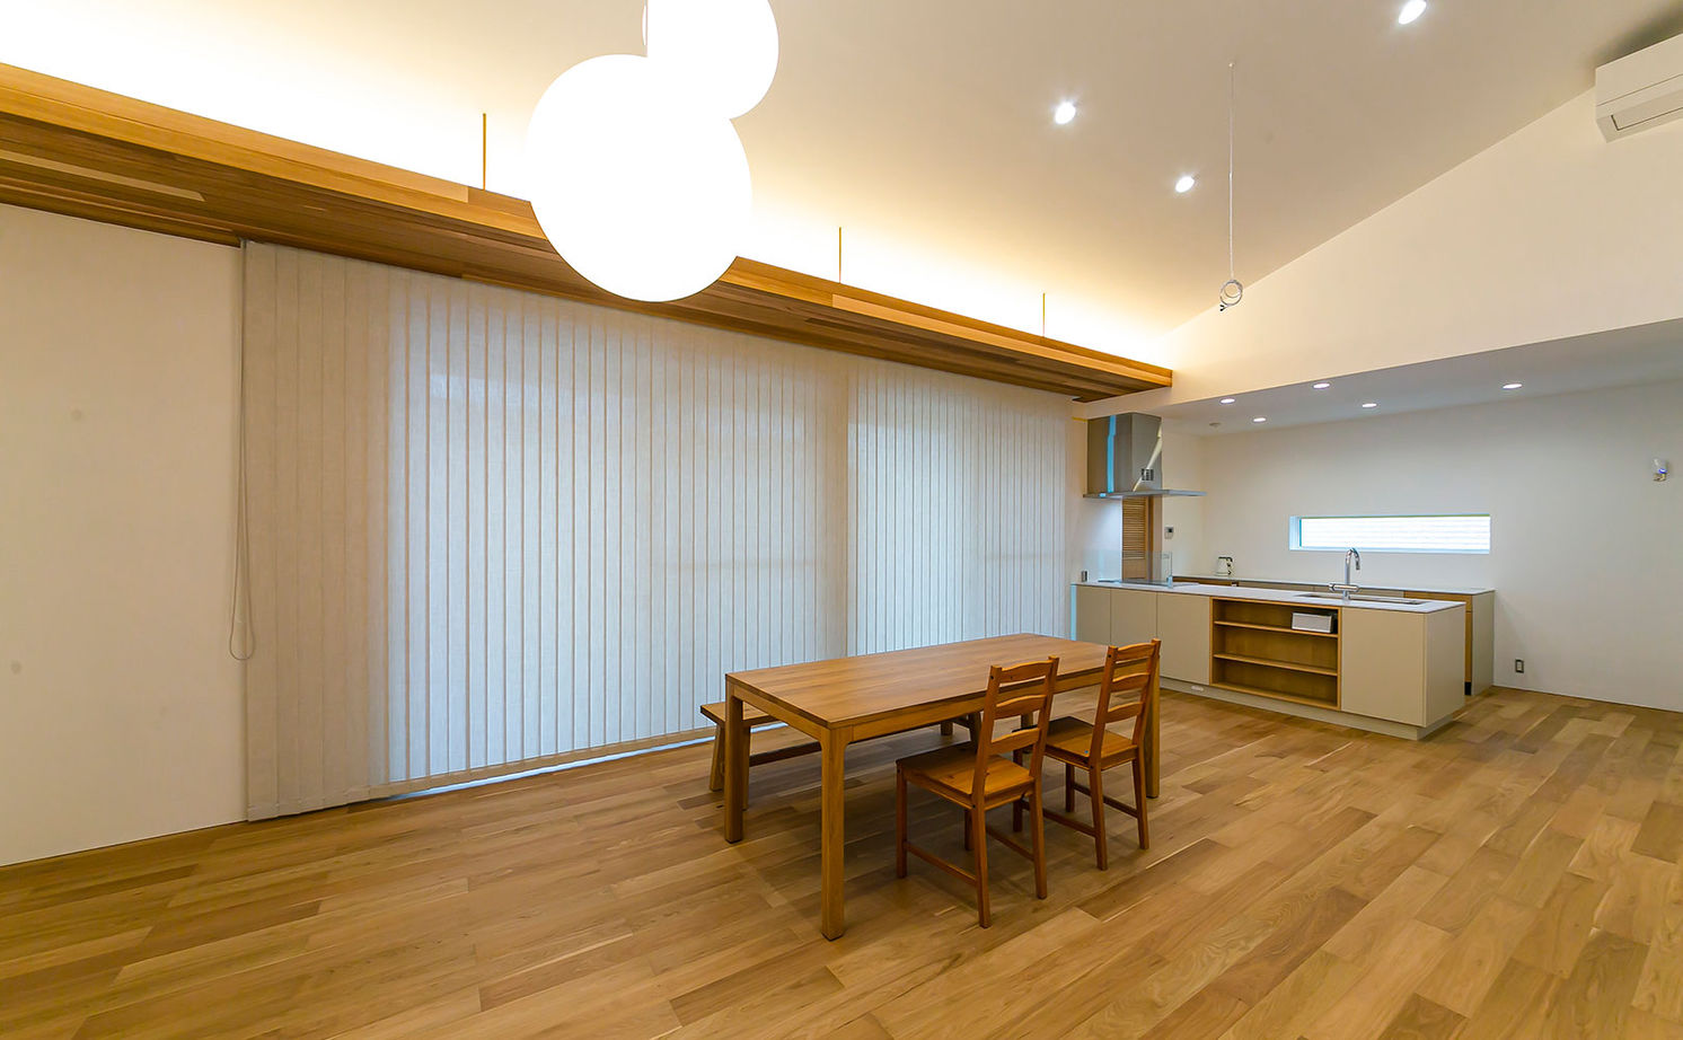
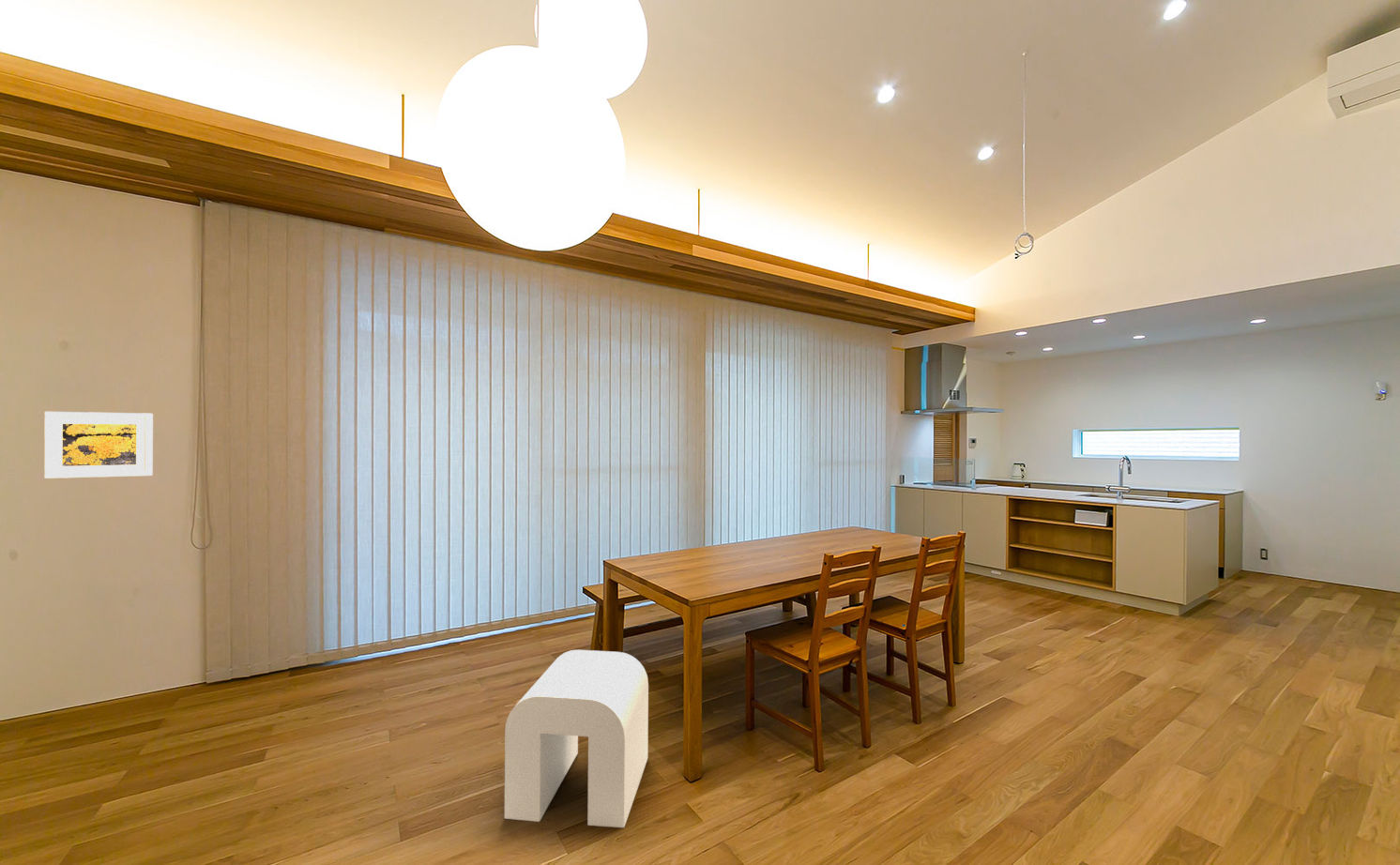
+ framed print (100, 445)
+ stool (582, 729)
